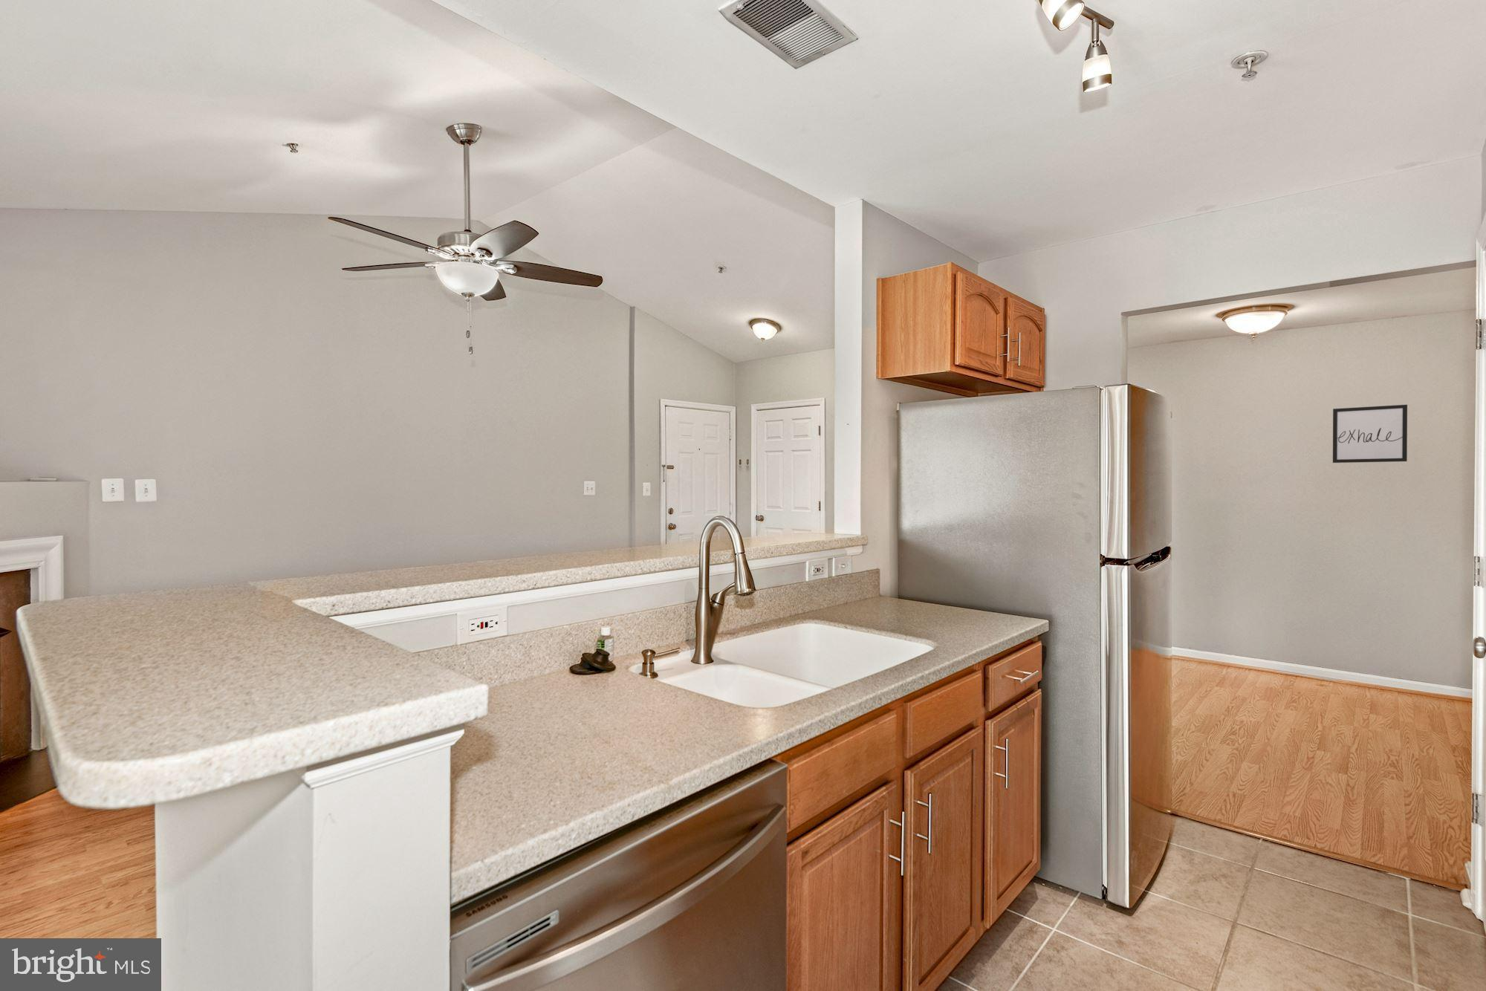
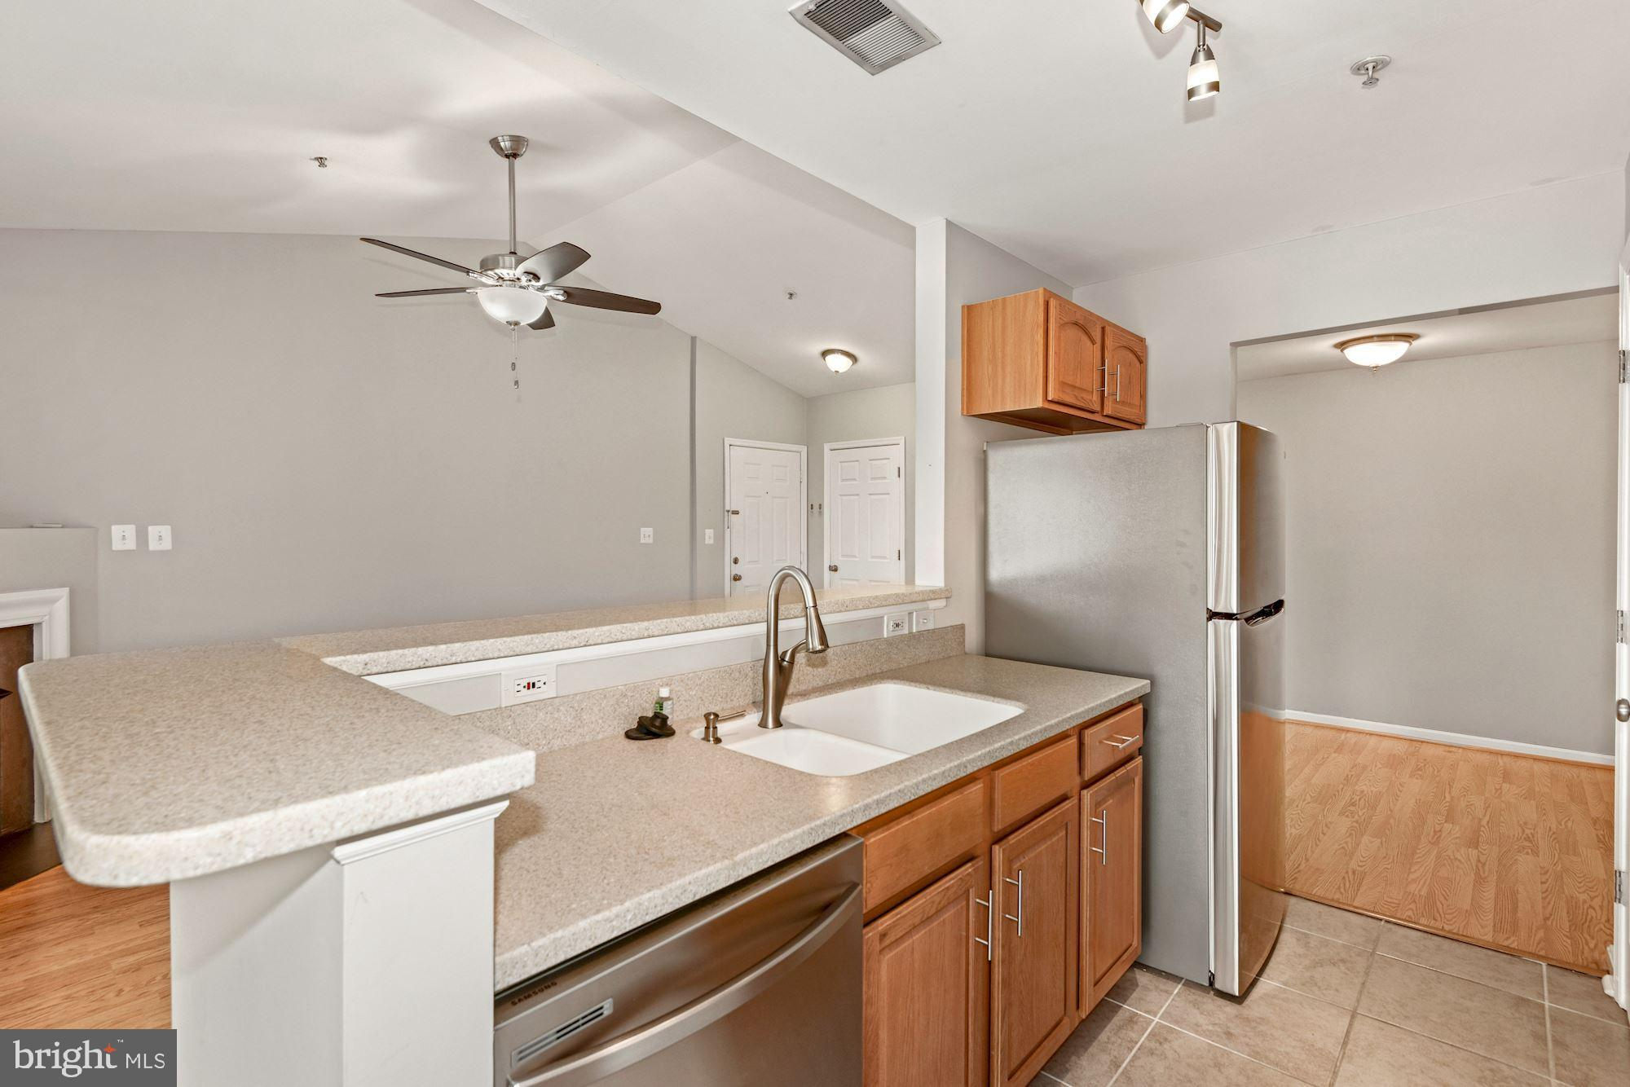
- wall art (1369, 434)
